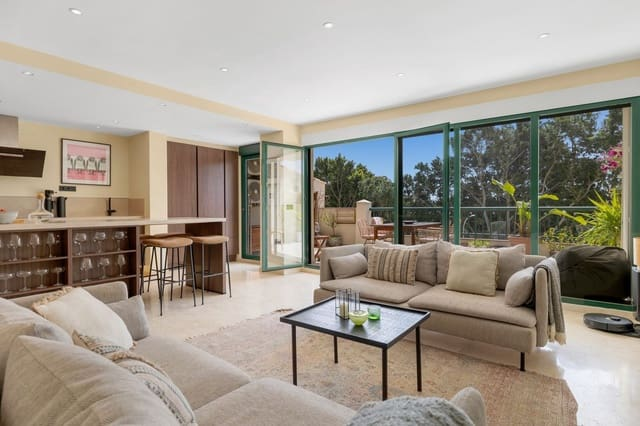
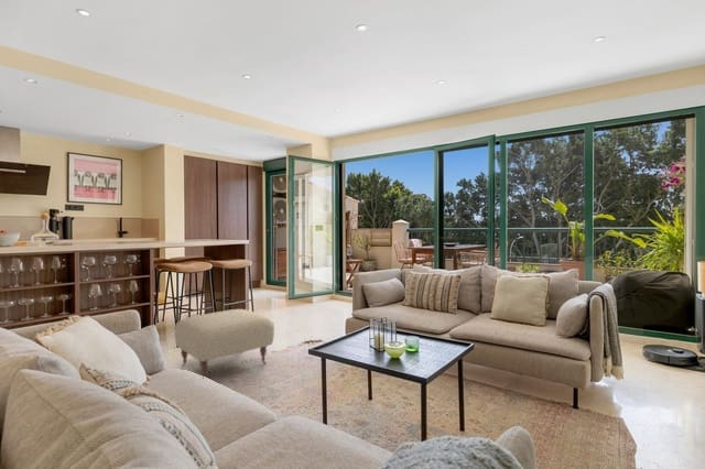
+ ottoman (225, 339)
